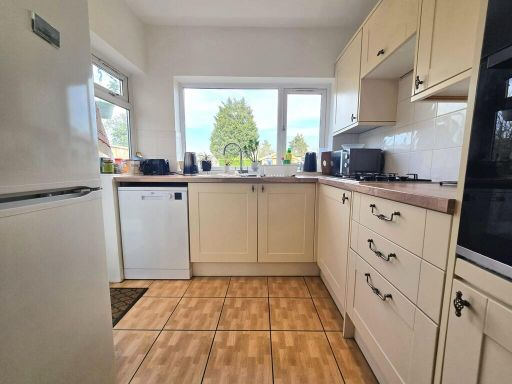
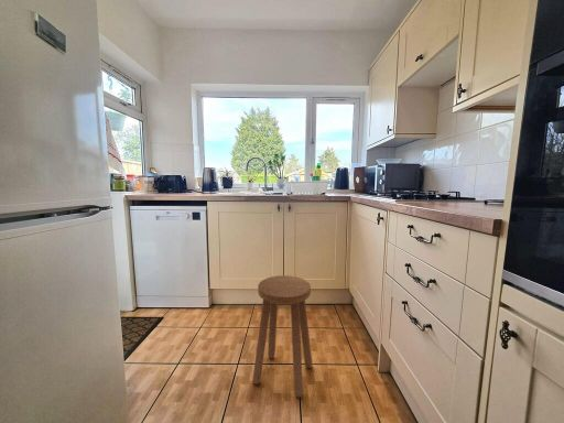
+ stool (275, 330)
